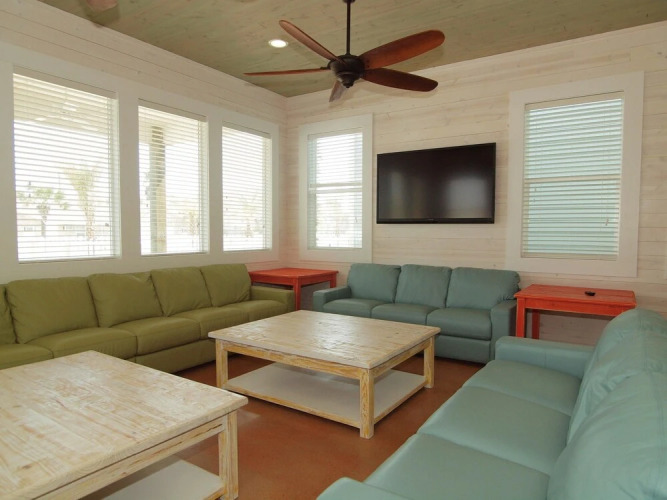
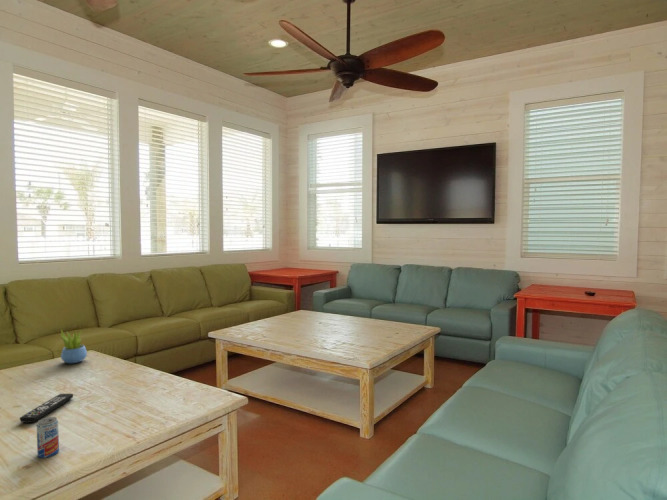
+ succulent plant (72, 344)
+ beverage can (47, 436)
+ remote control (48, 407)
